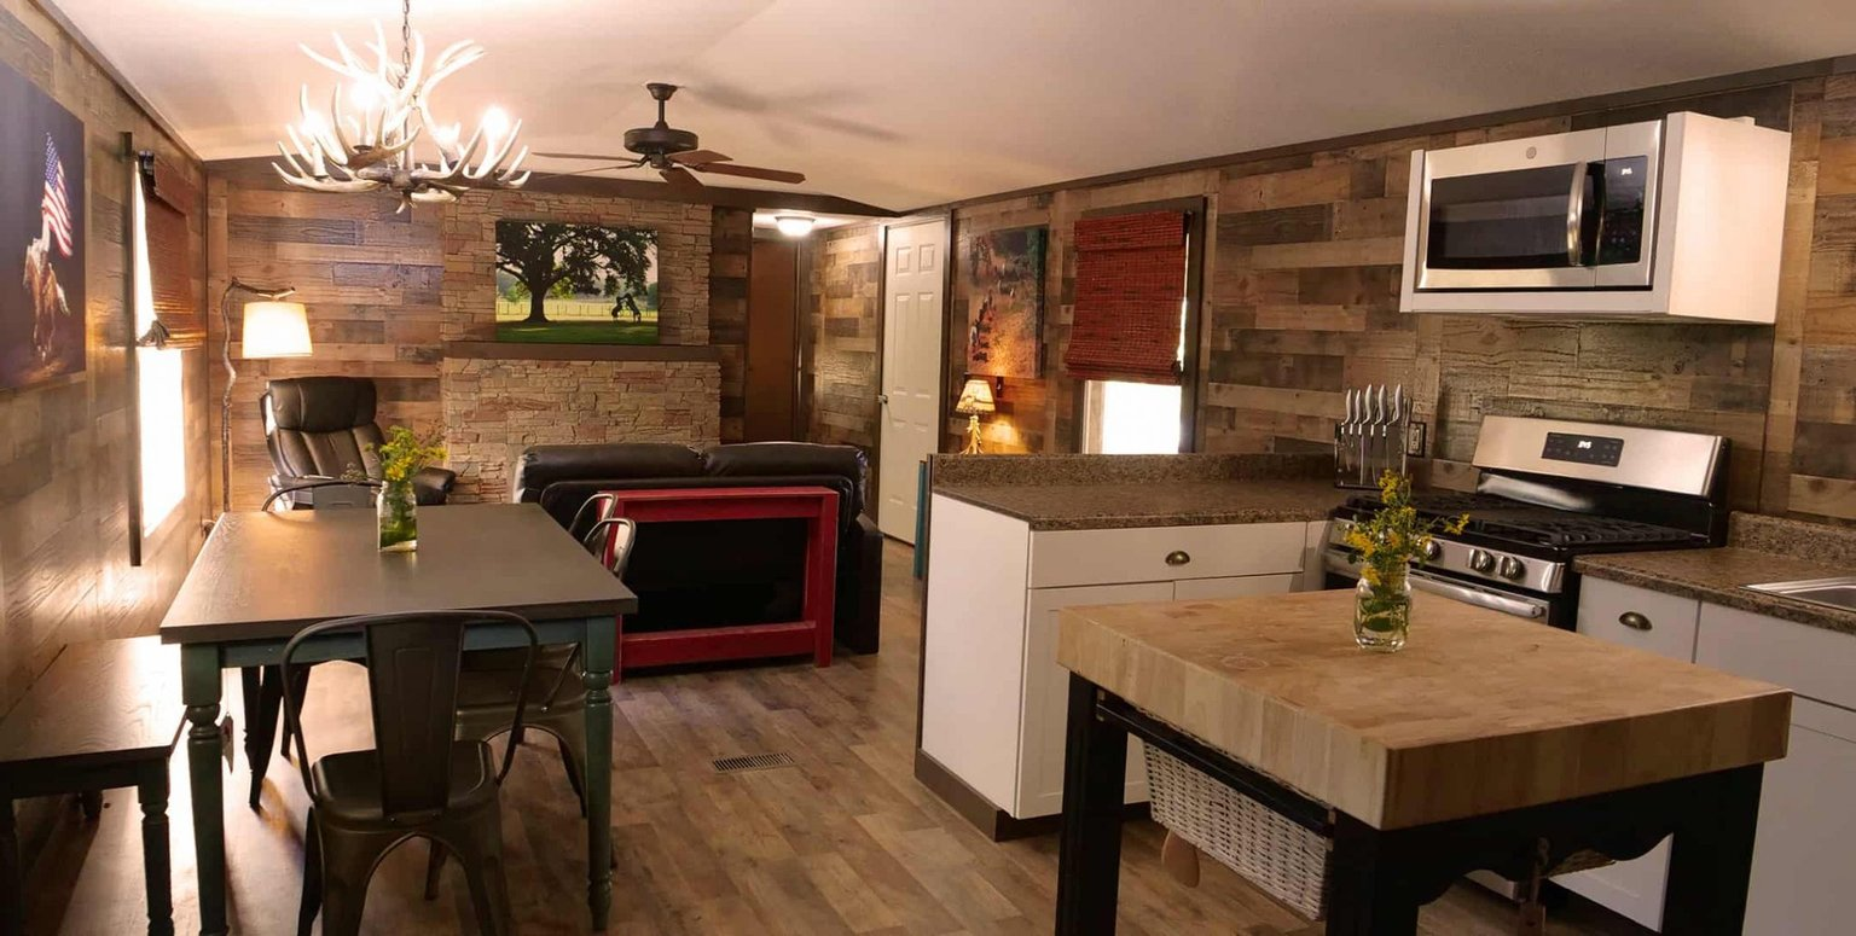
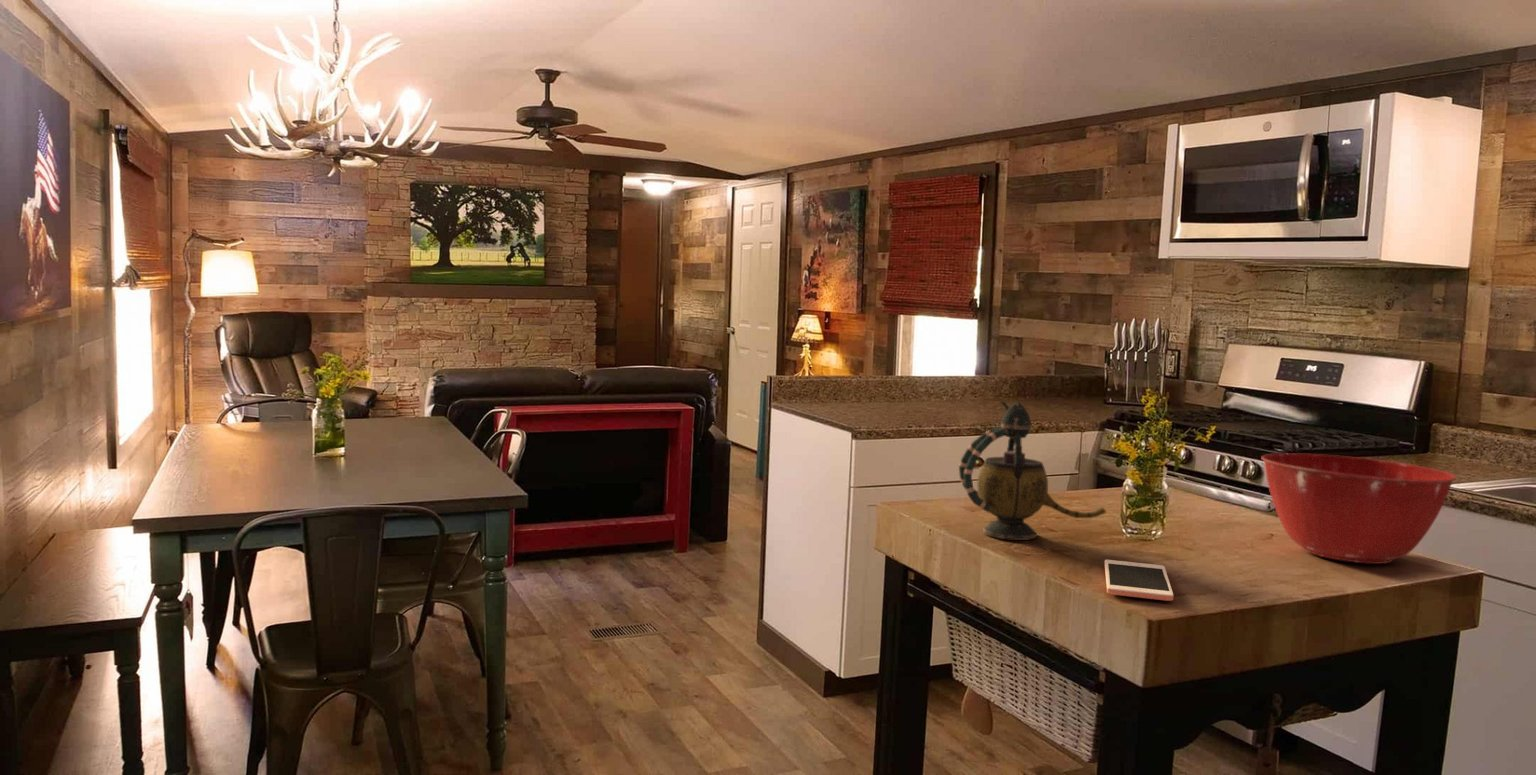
+ teapot (1034, 468)
+ cell phone (1136, 579)
+ mixing bowl (1351, 509)
